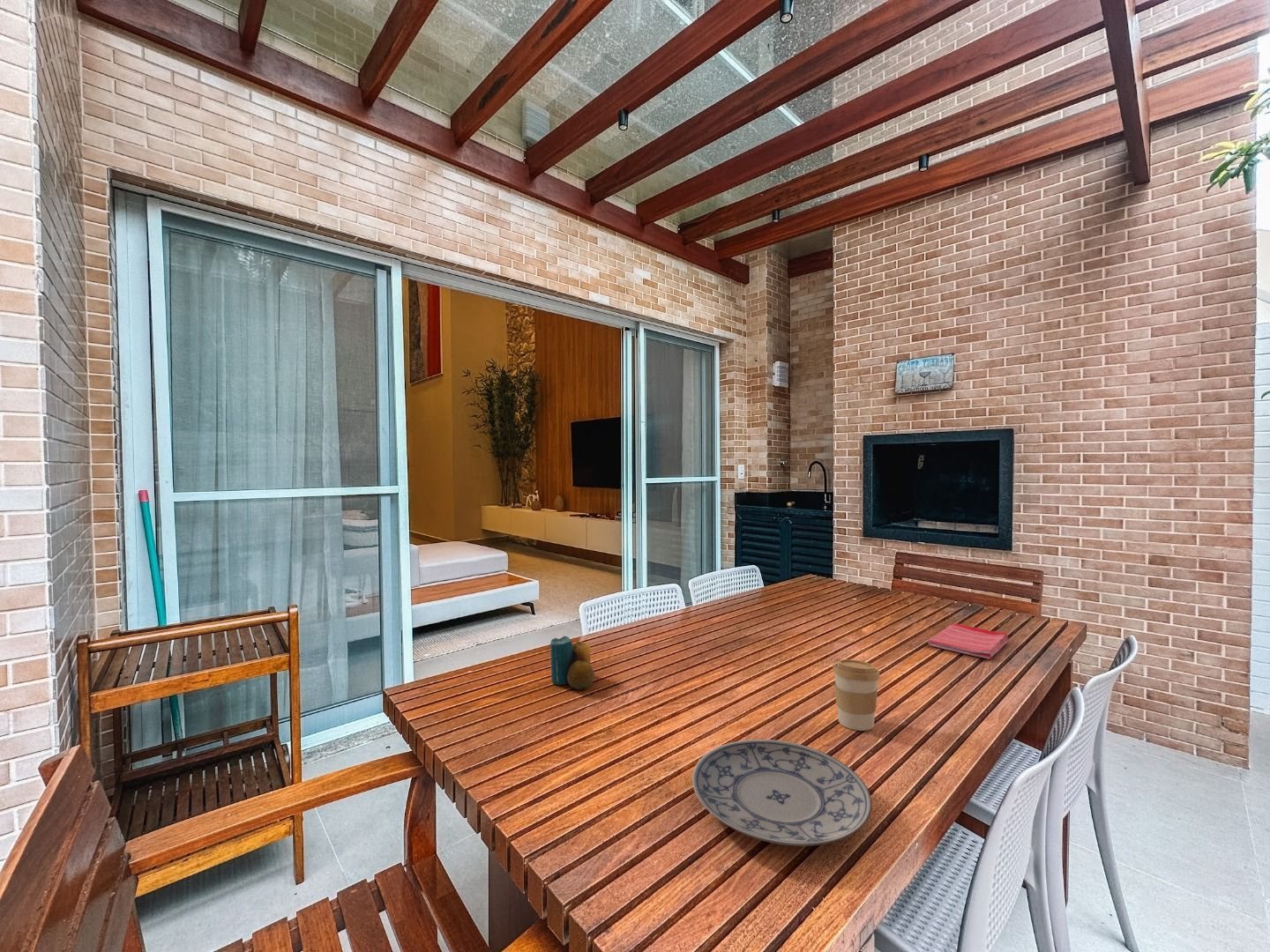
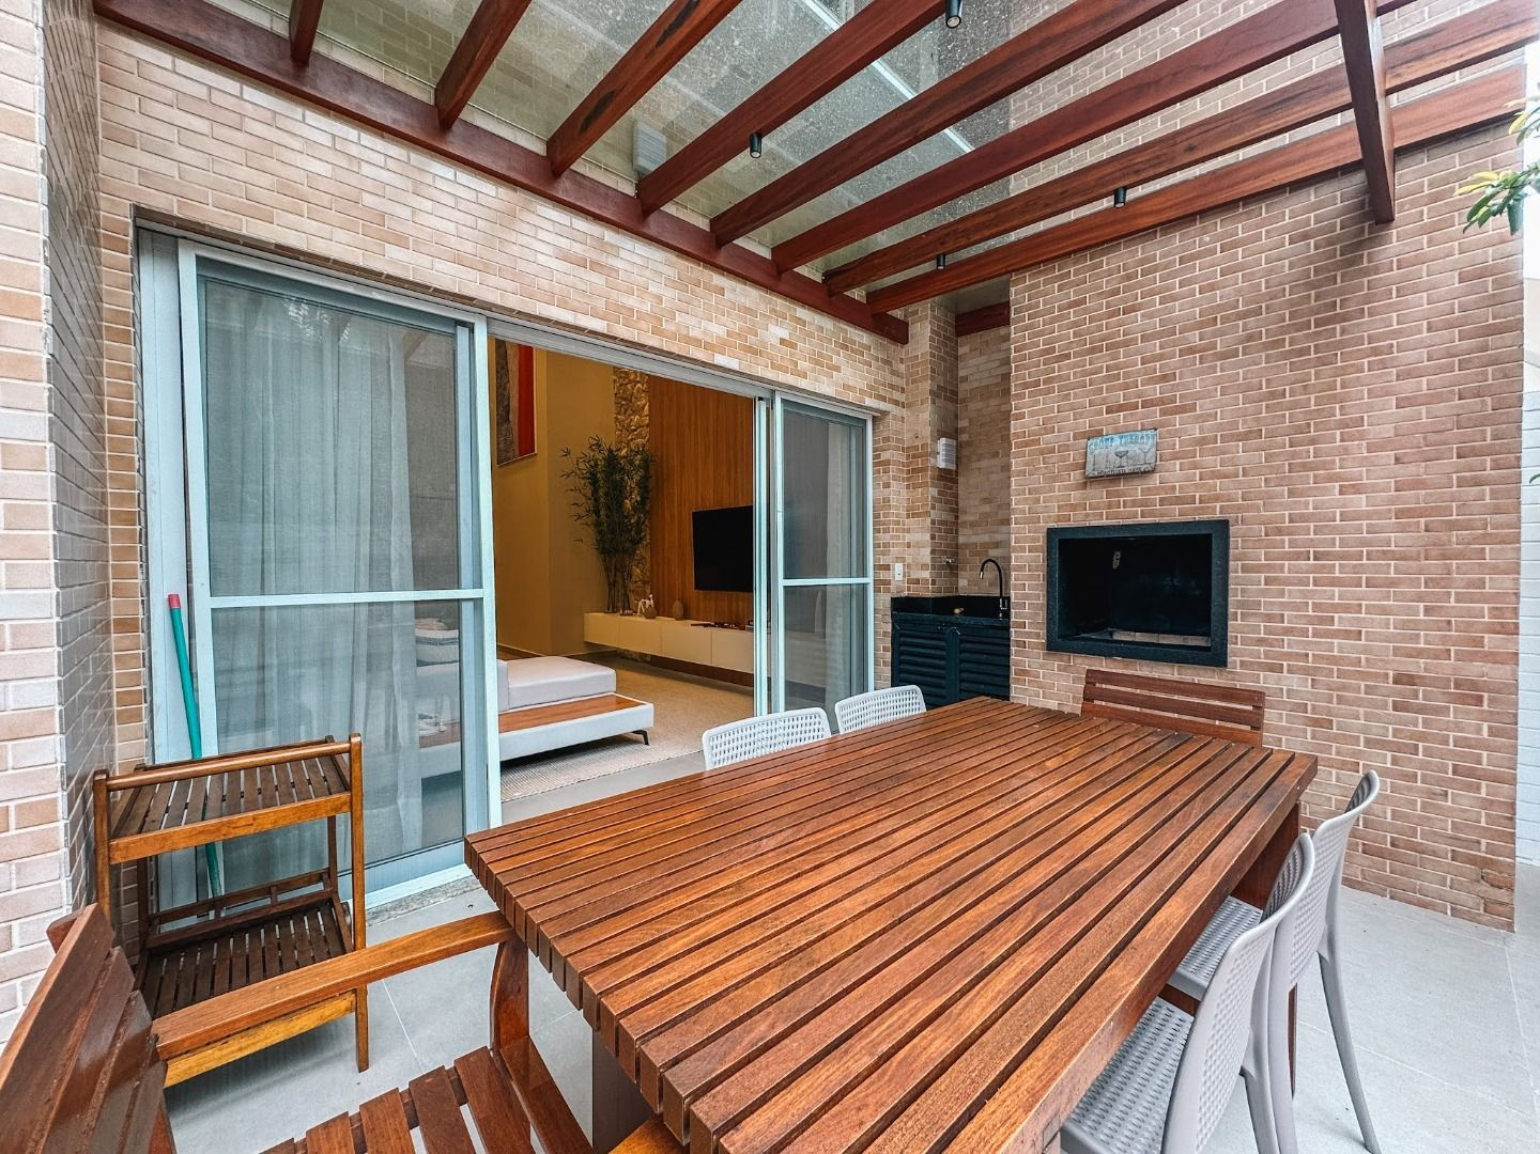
- candle (578, 658)
- dish towel (968, 639)
- coffee cup (855, 692)
- plate (778, 792)
